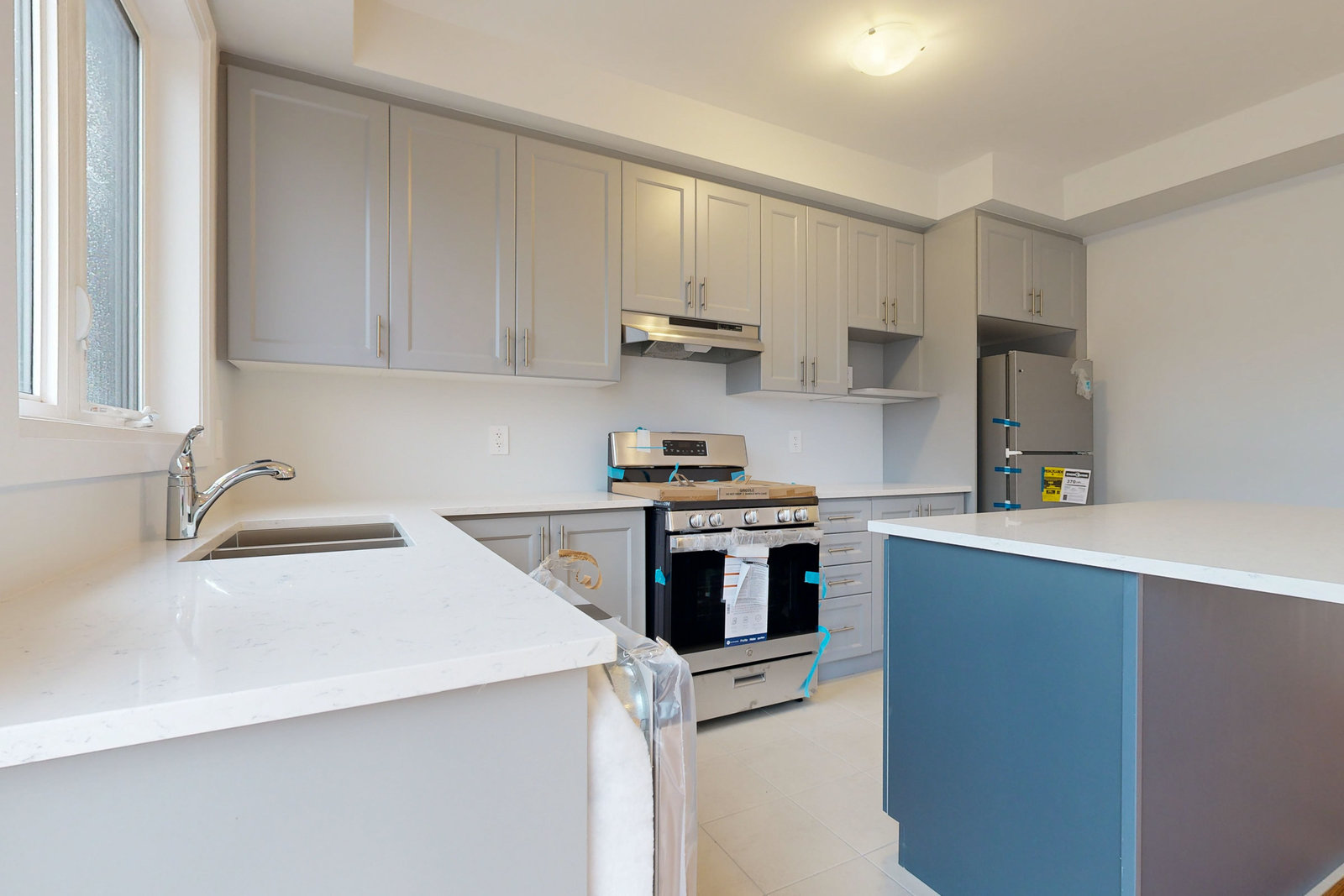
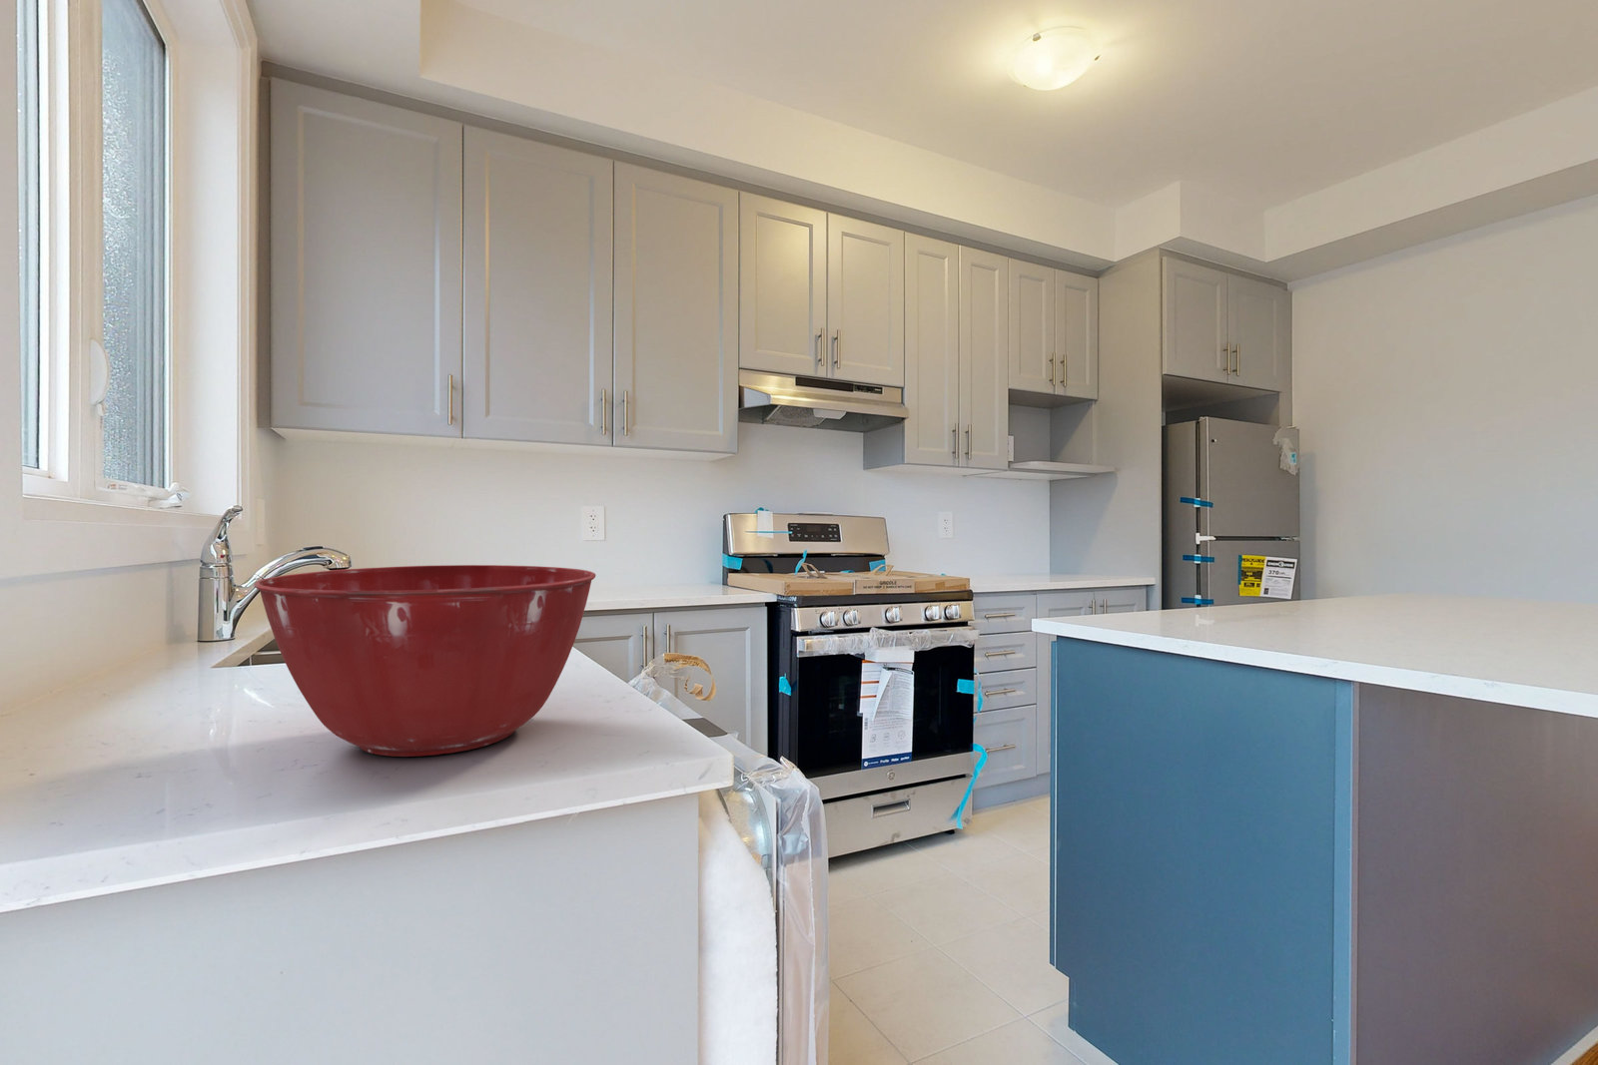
+ mixing bowl (440, 654)
